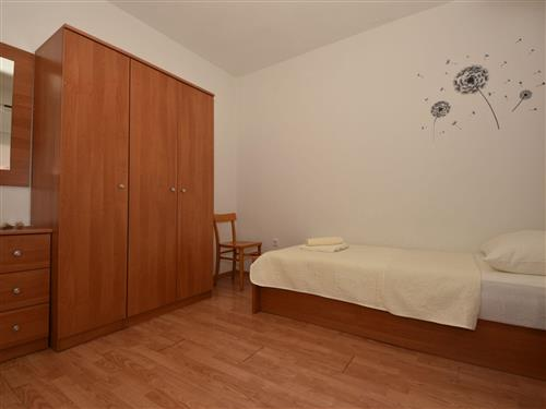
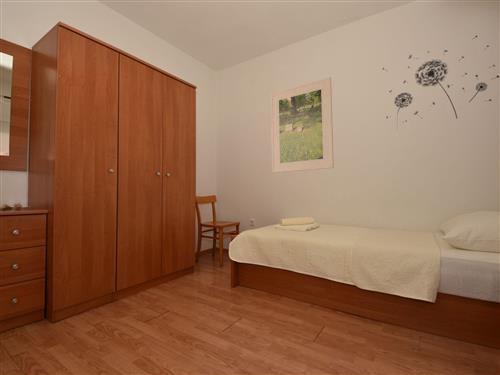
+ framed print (299, 128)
